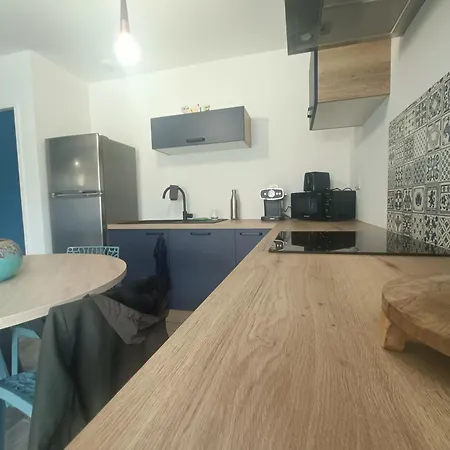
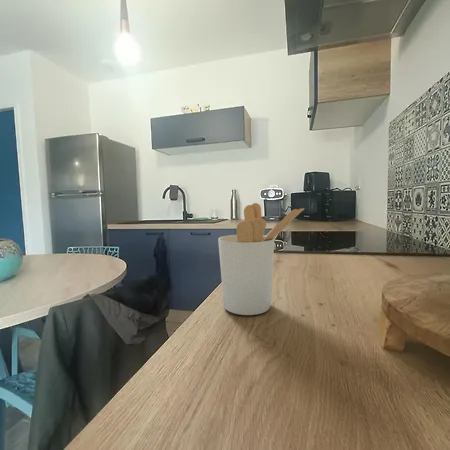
+ utensil holder (261, 256)
